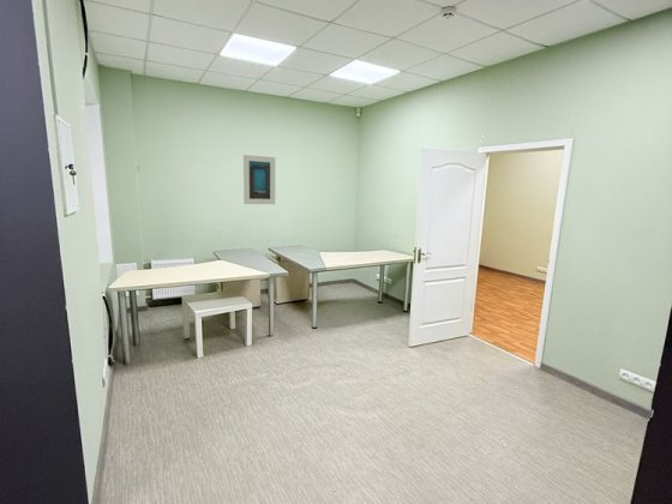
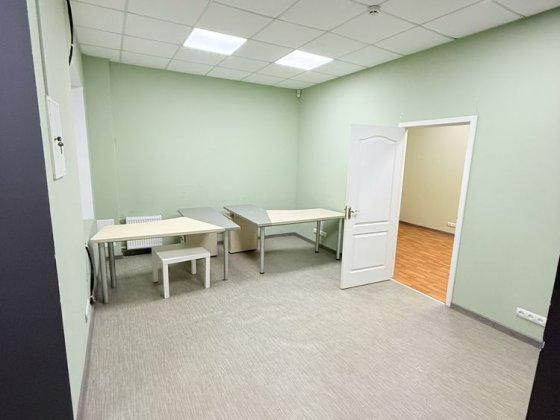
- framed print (259, 180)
